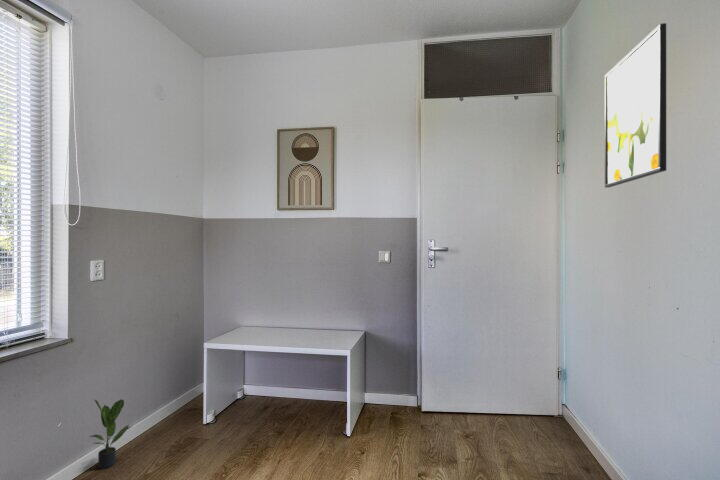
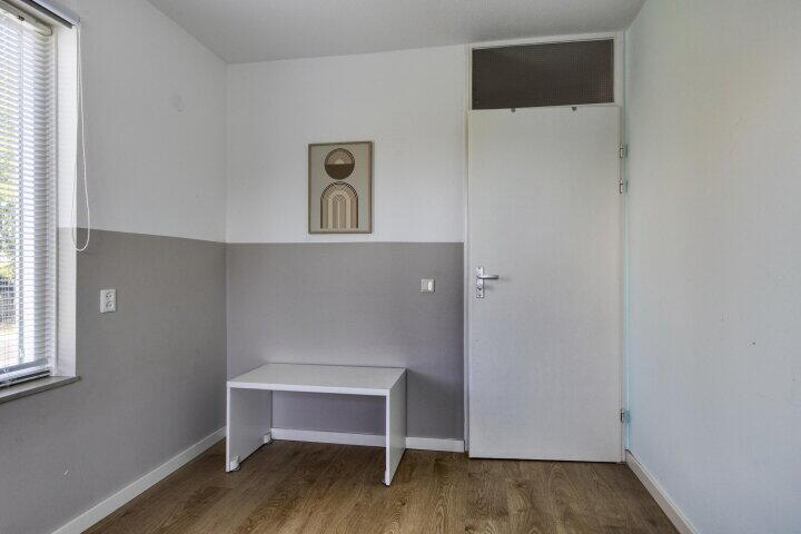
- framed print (631, 116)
- potted plant (112, 430)
